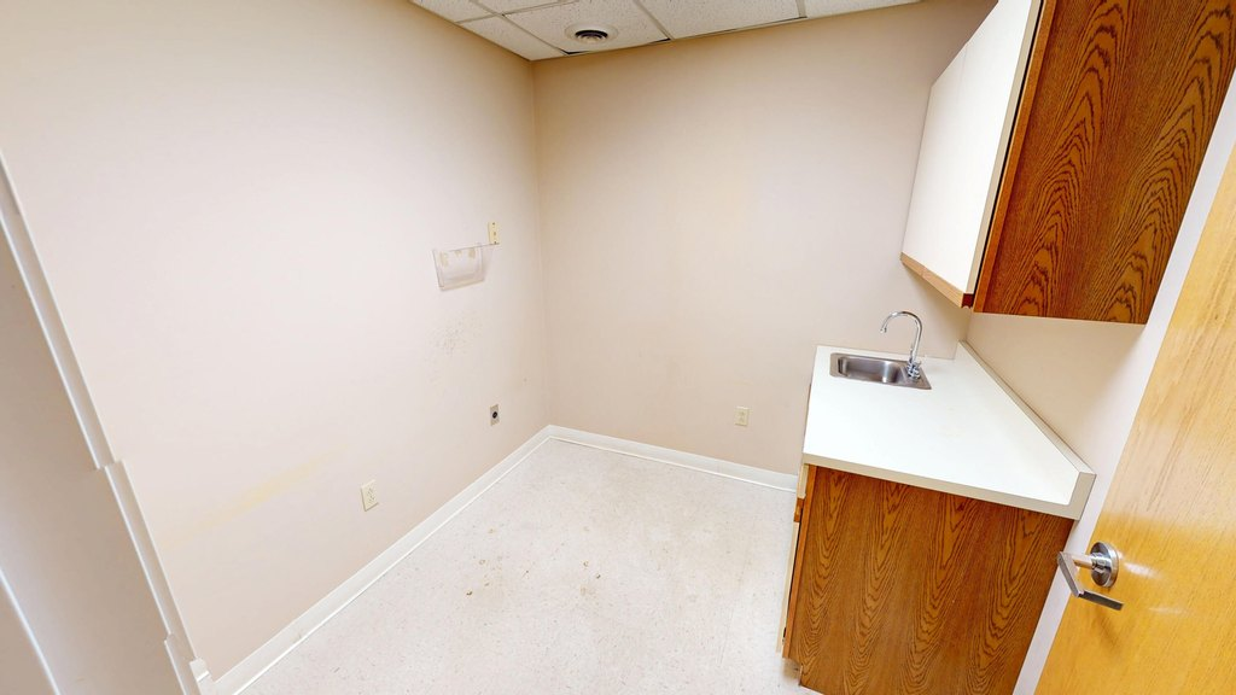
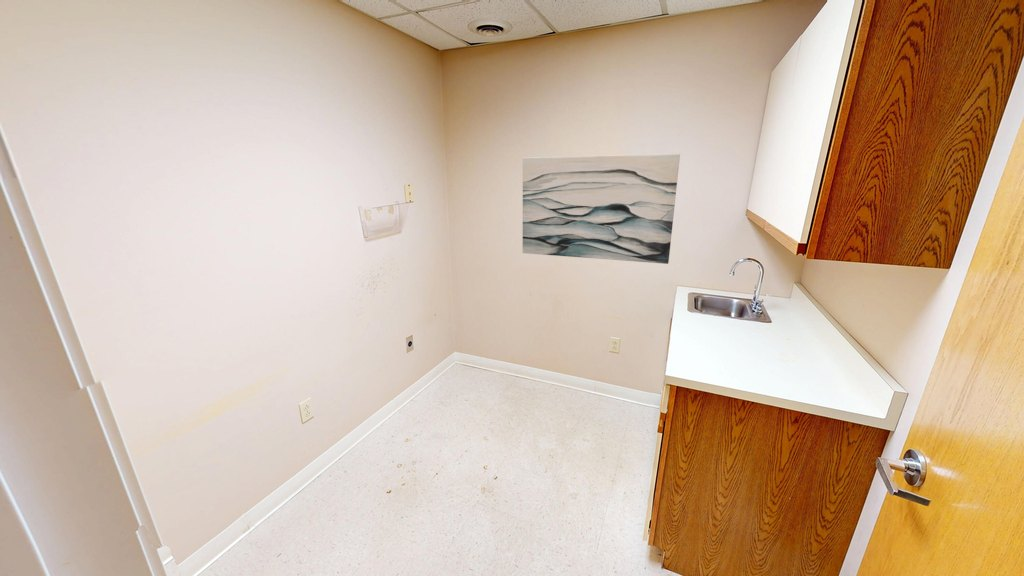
+ wall art (593, 208)
